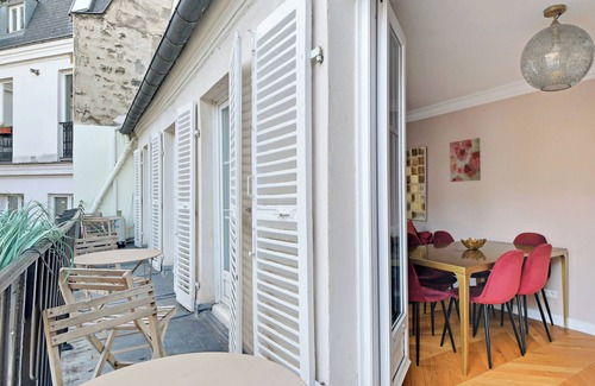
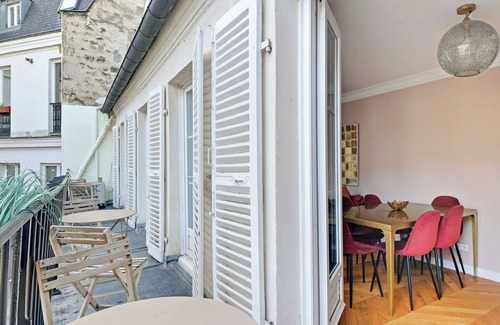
- wall art (464, 160)
